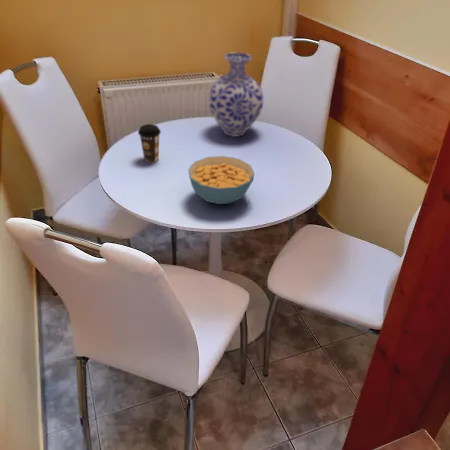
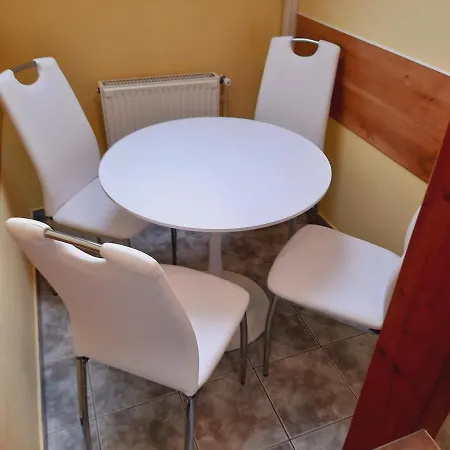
- cereal bowl (220, 185)
- vase (236, 96)
- coffee cup (150, 143)
